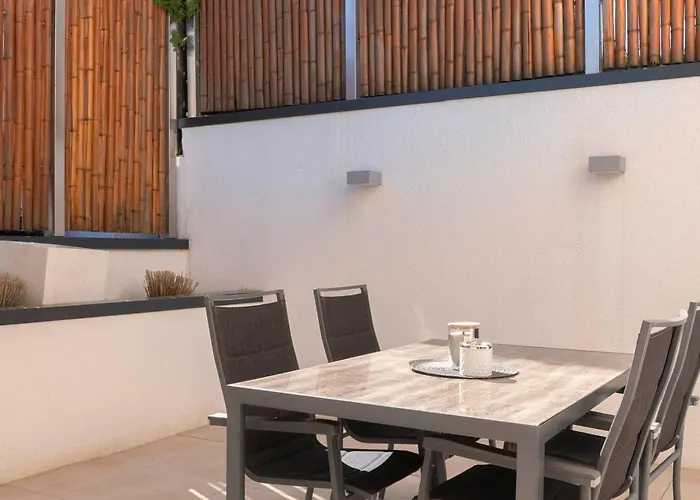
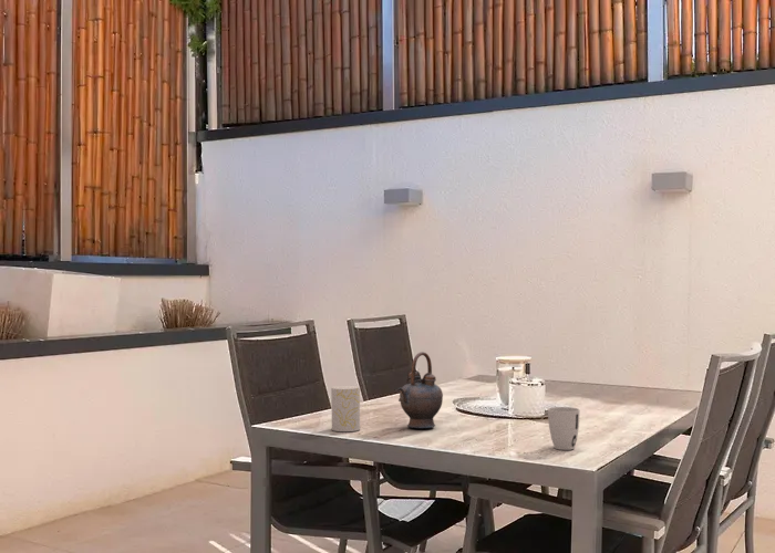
+ teapot (417, 389)
+ cup (564, 428)
+ cup (345, 408)
